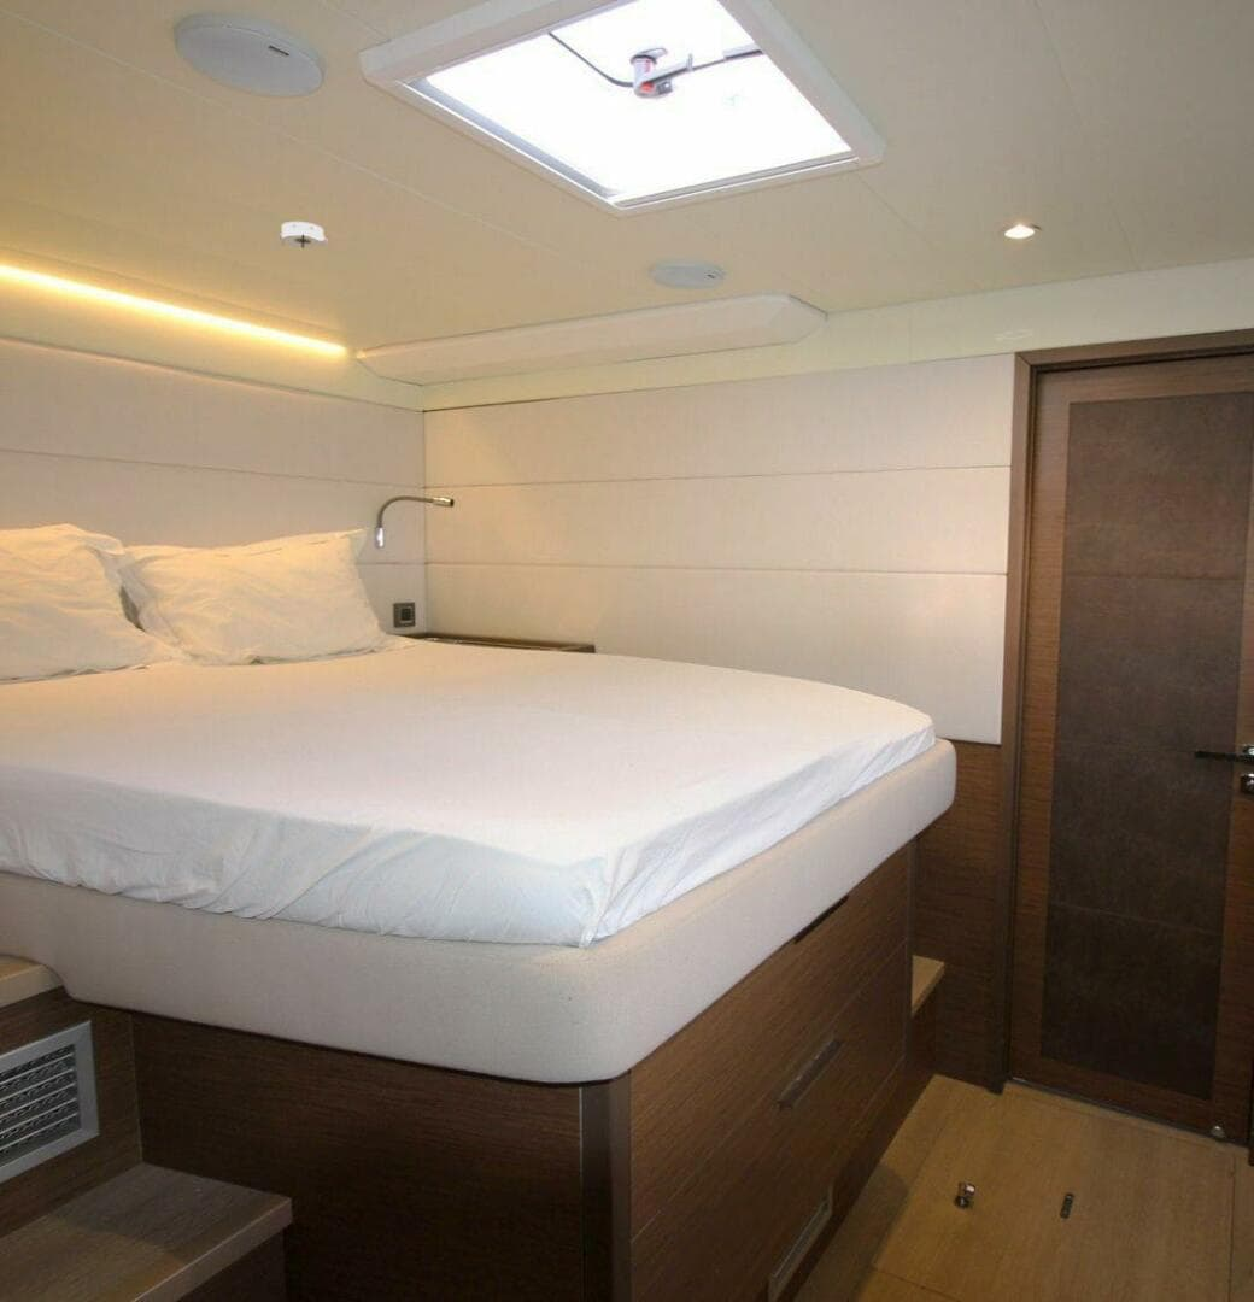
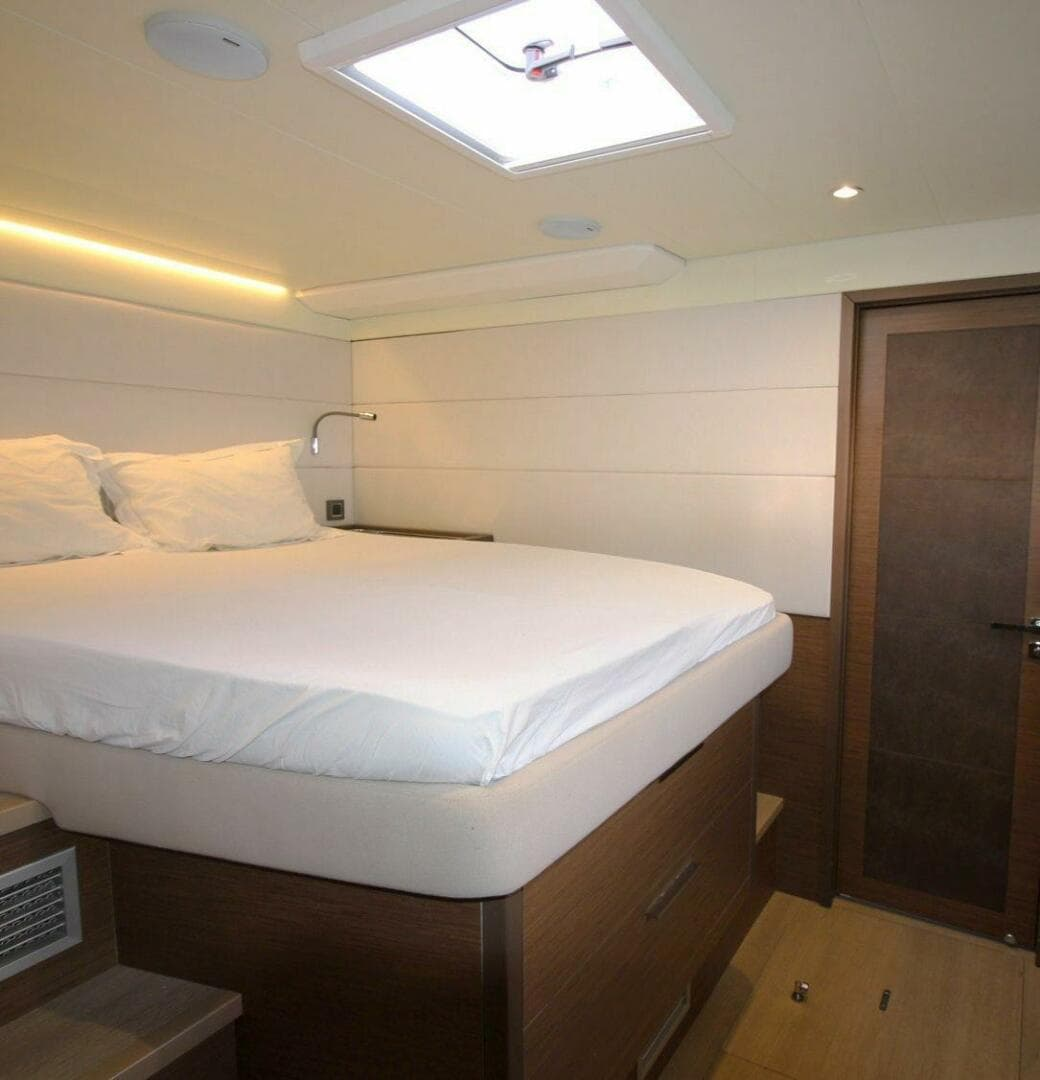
- smoke detector (300, 235)
